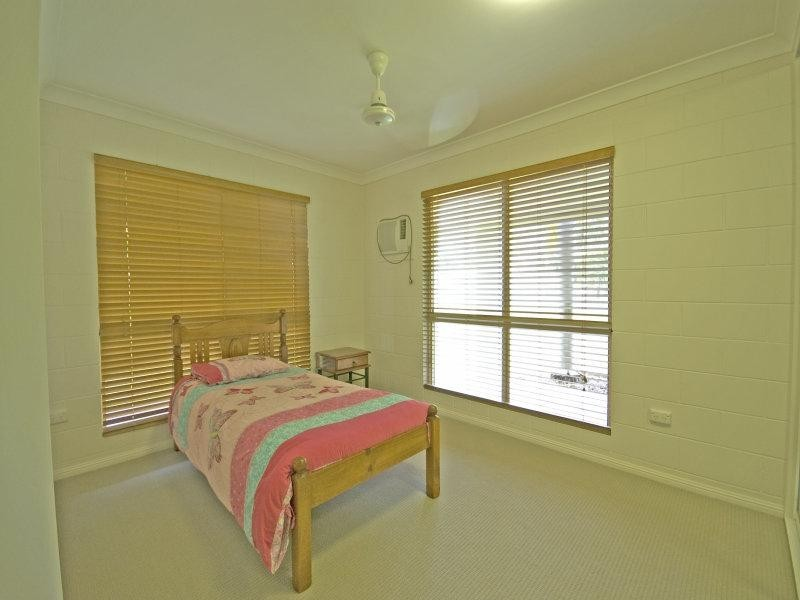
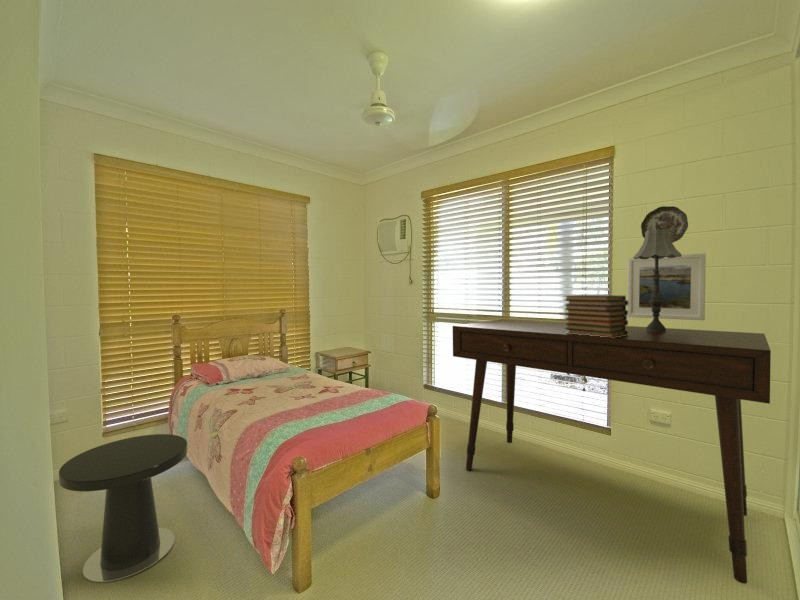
+ side table (129, 503)
+ decorative plate (664, 226)
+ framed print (664, 287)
+ table lamp (655, 280)
+ desk (594, 377)
+ book stack (594, 314)
